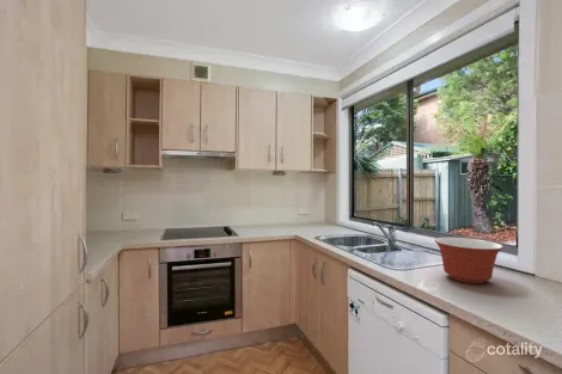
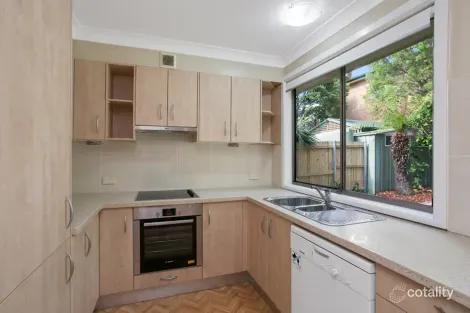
- mixing bowl (466, 260)
